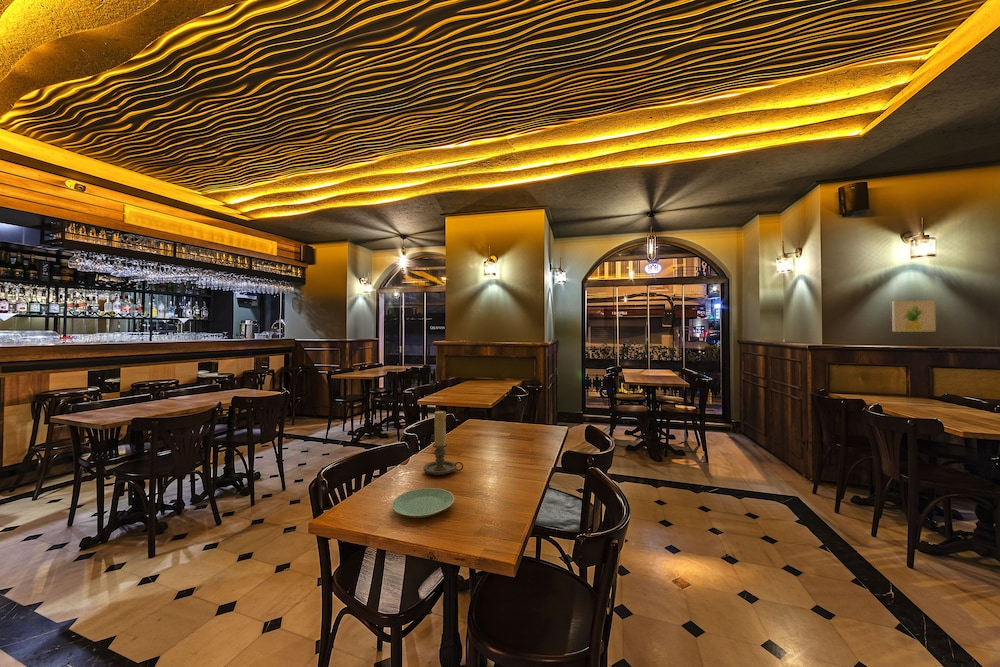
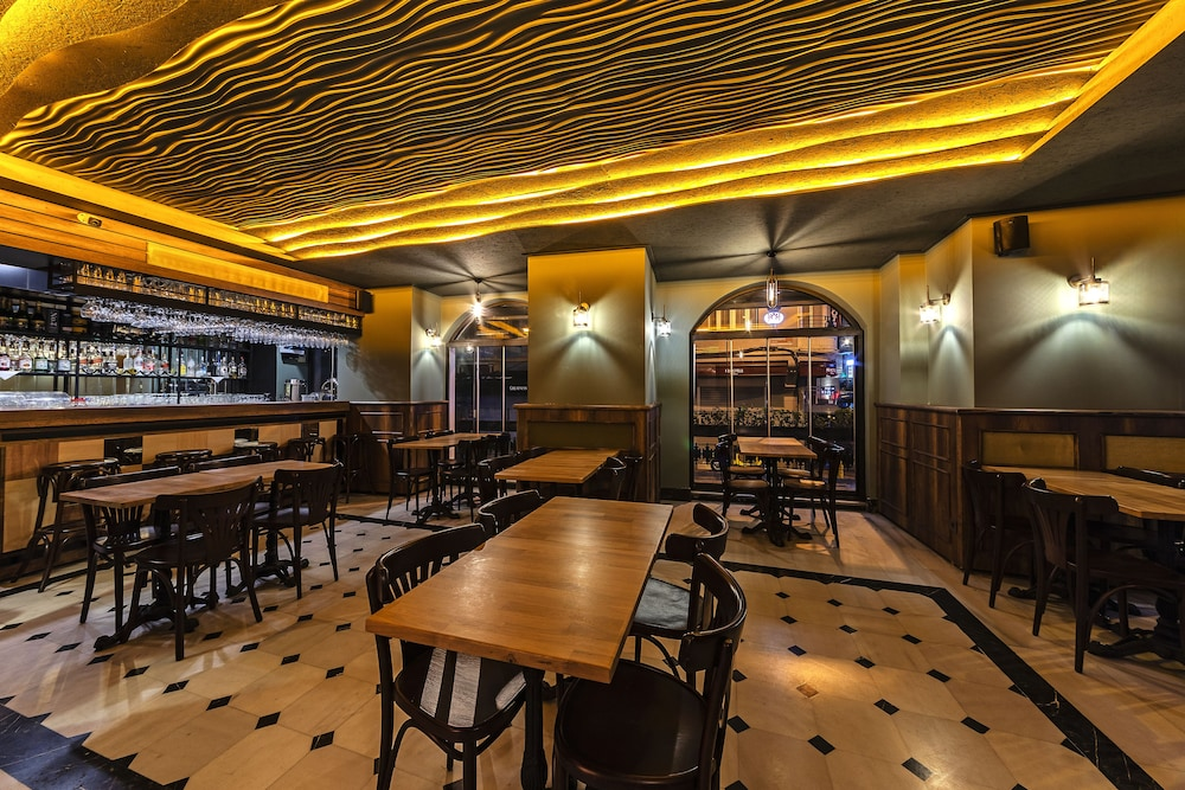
- wall art (913, 316)
- candle holder (443, 441)
- plate (423, 503)
